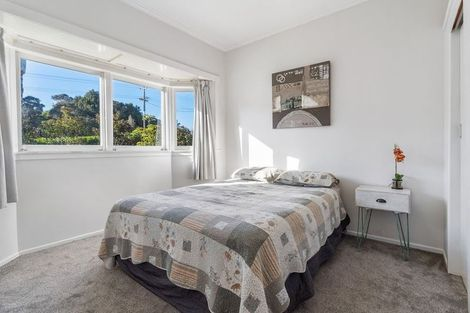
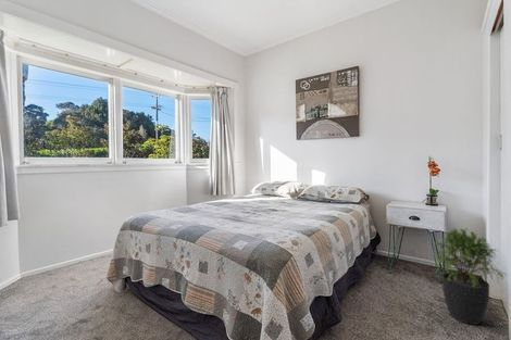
+ potted plant (465, 272)
